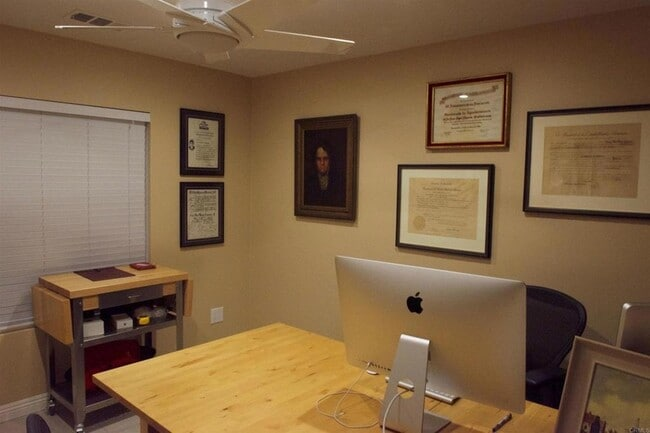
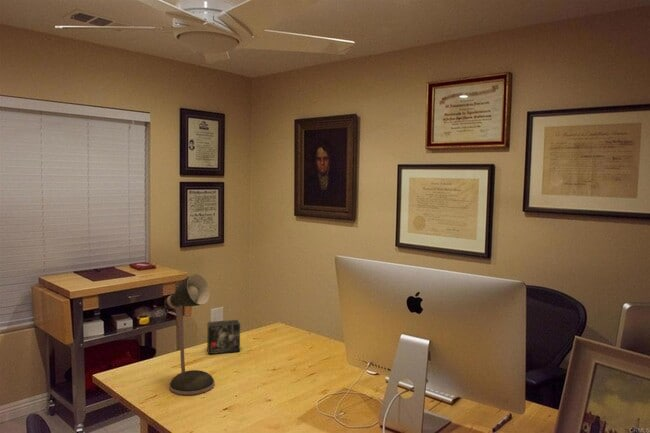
+ small box (223, 336)
+ desk lamp (182, 329)
